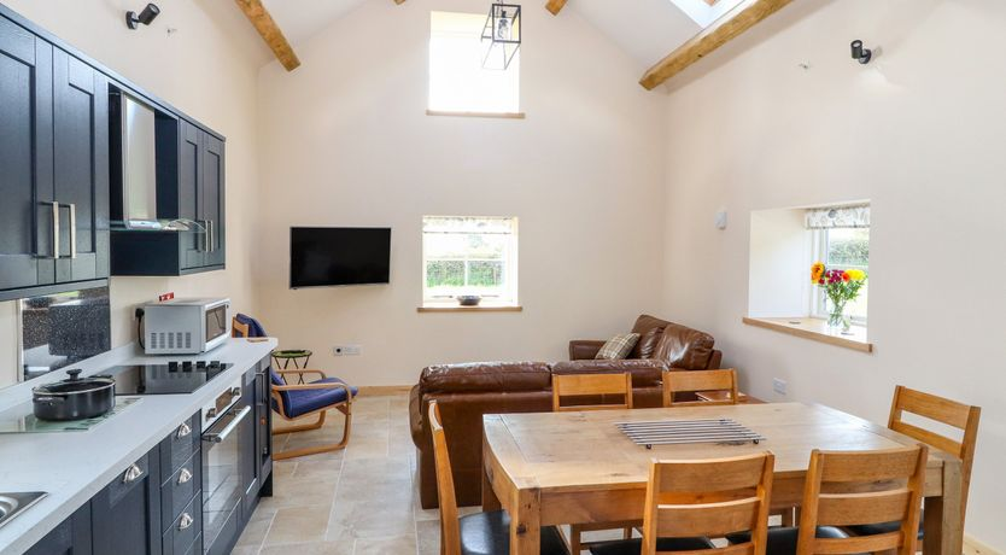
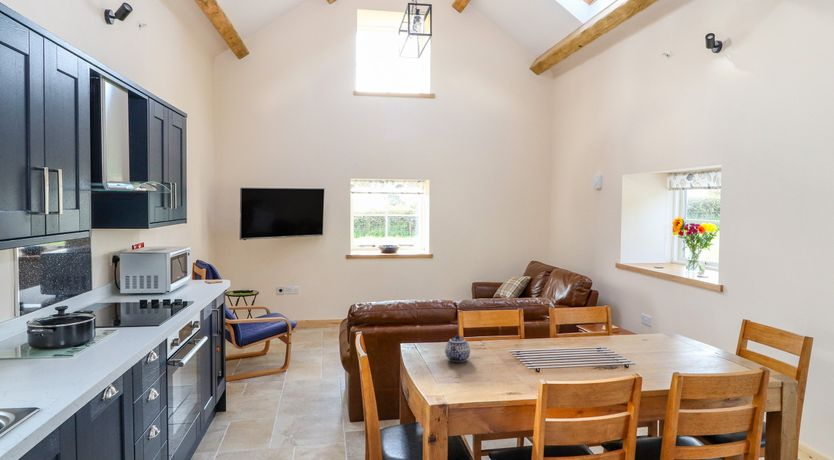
+ teapot (457, 347)
